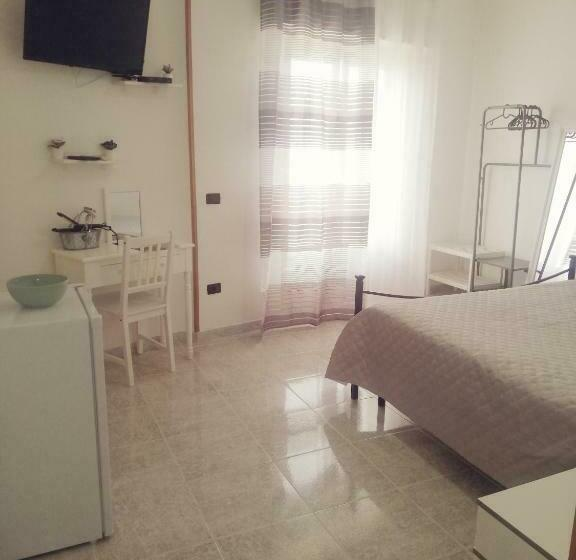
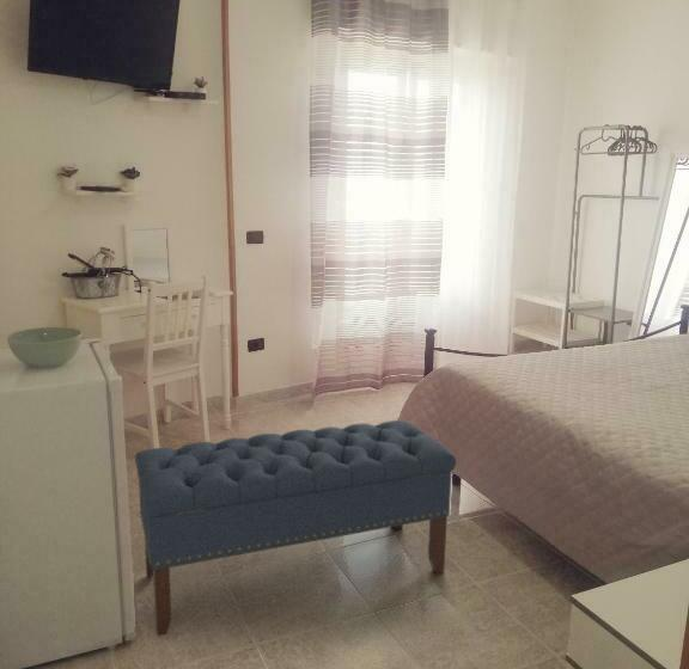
+ bench (295, 510)
